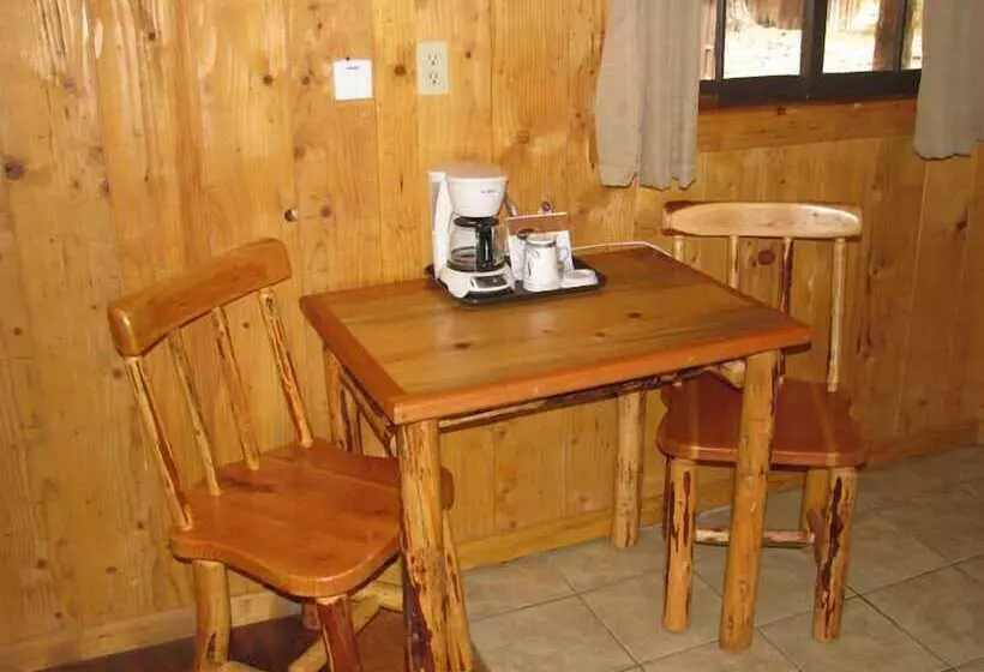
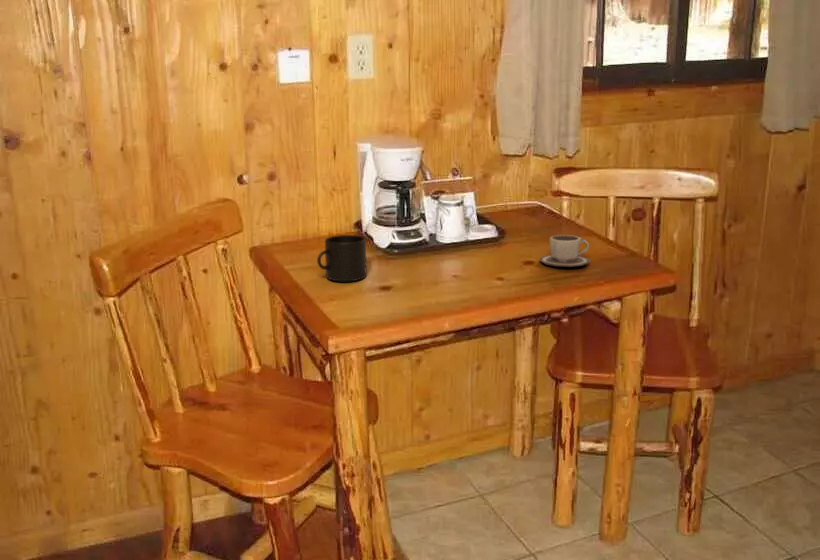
+ cup (564, 250)
+ mug (340, 258)
